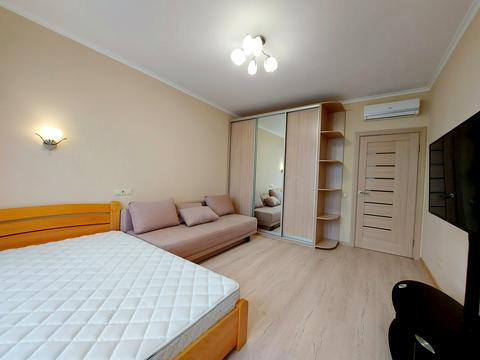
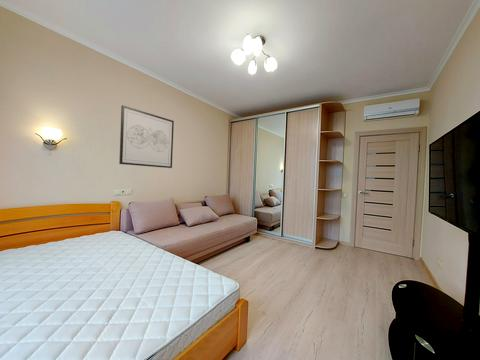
+ wall art (149, 140)
